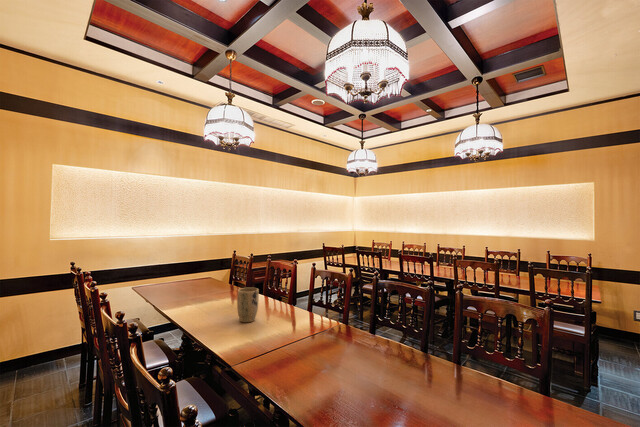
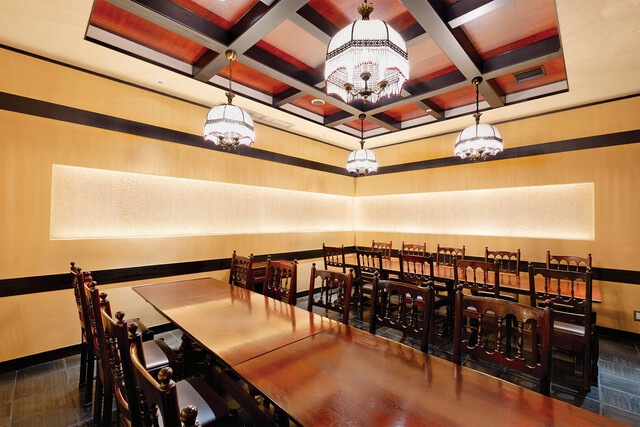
- plant pot (247, 304)
